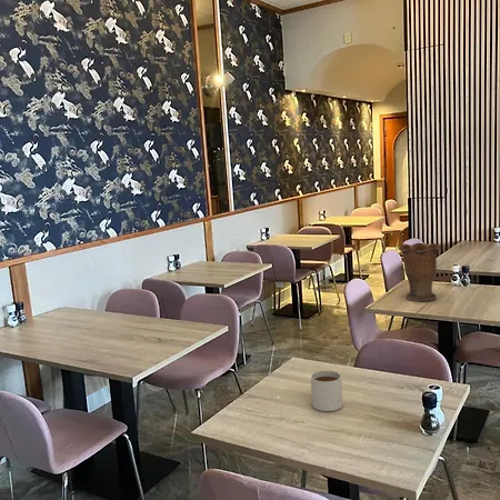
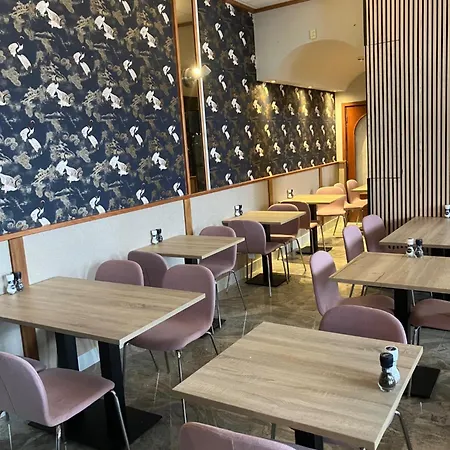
- vase (419, 271)
- mug (324, 387)
